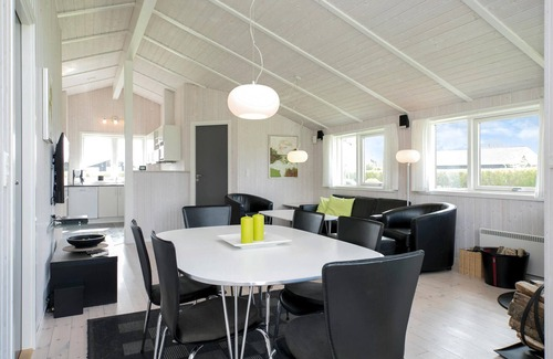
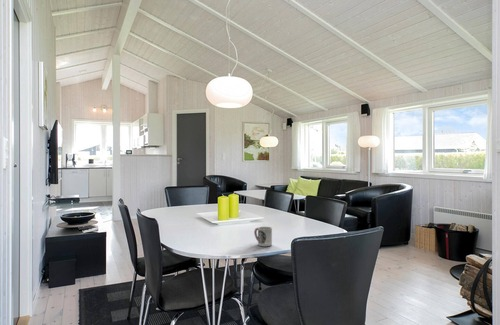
+ cup (262, 235)
